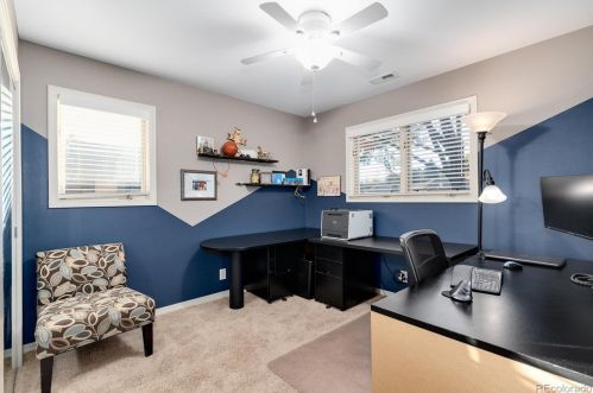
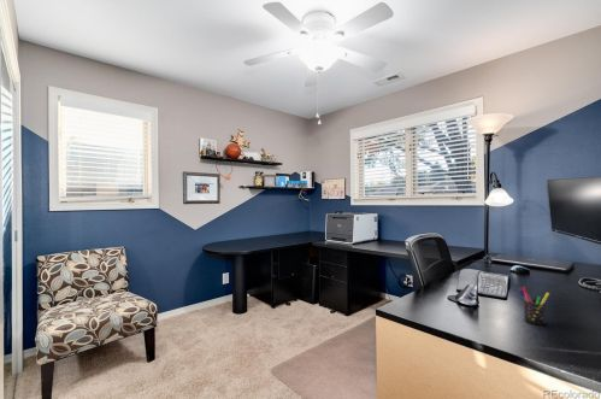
+ pen holder (534, 305)
